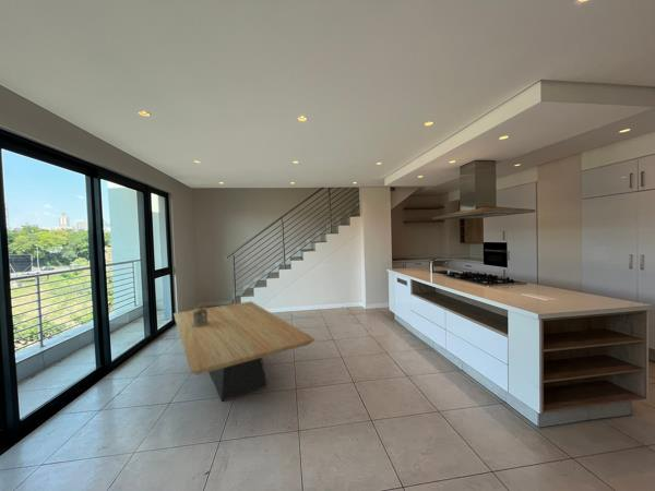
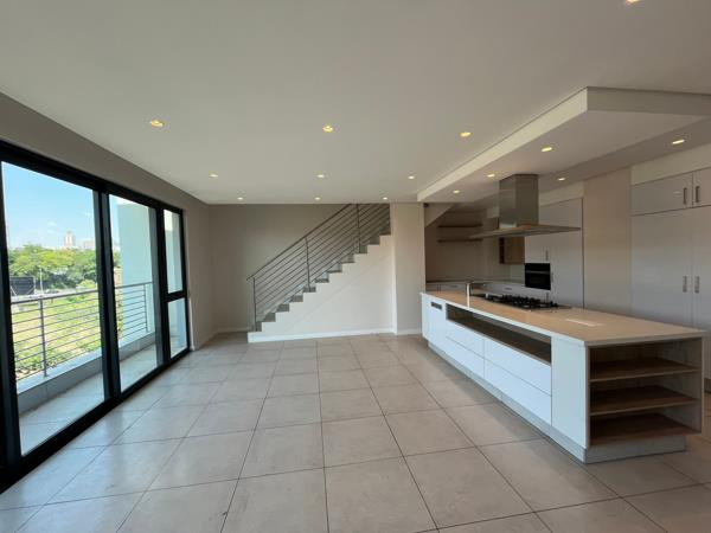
- dining table (233, 349)
- beer mug (201, 312)
